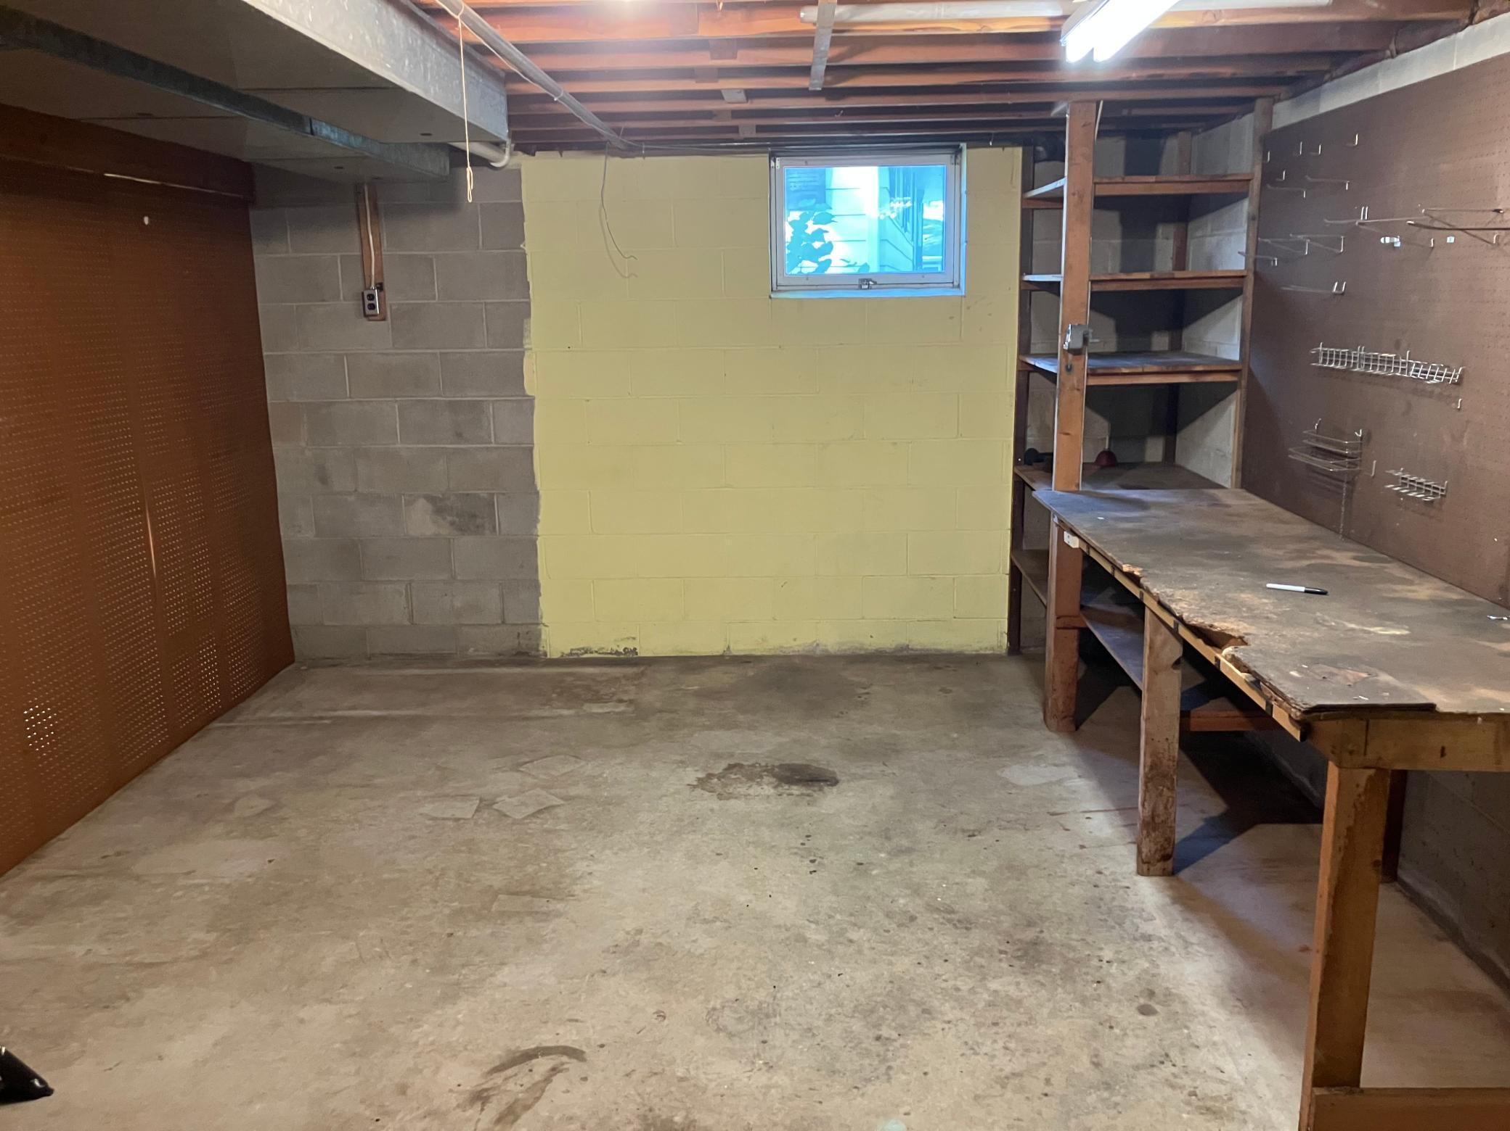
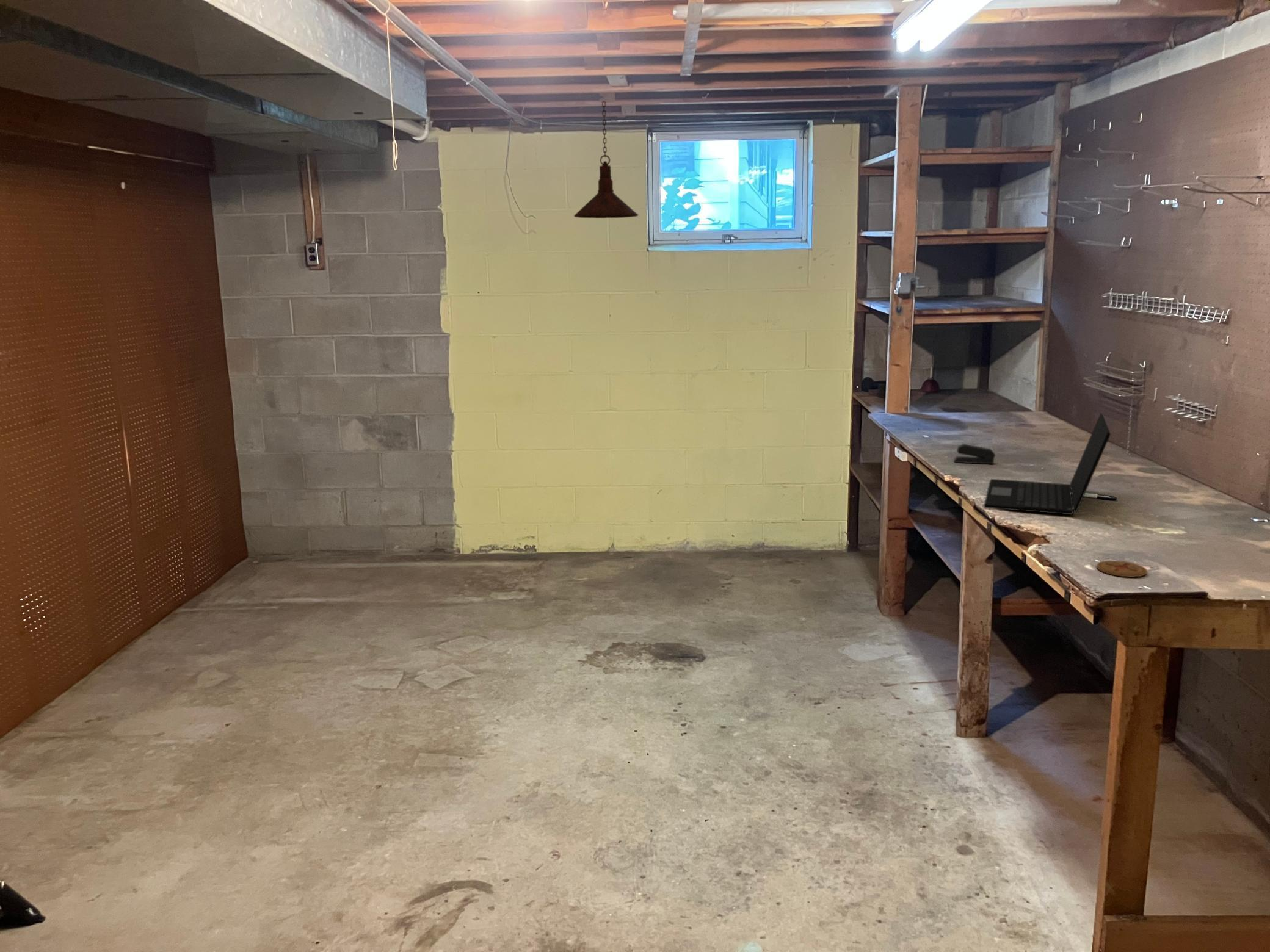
+ stapler (974, 453)
+ coaster (1121, 568)
+ pendant light (604, 161)
+ laptop (1042, 482)
